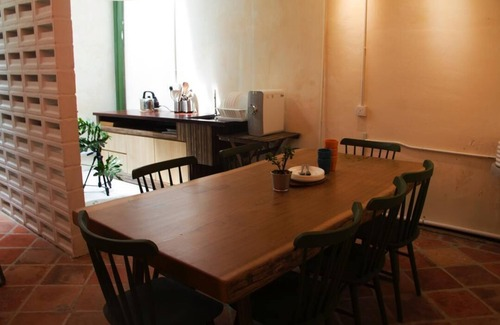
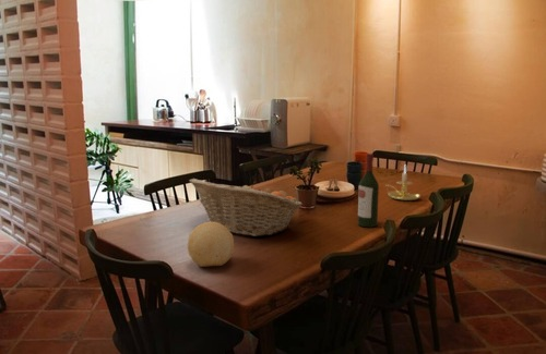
+ wine bottle (368, 190)
+ fruit basket (245, 202)
+ candle holder (402, 180)
+ decorative ball (211, 243)
